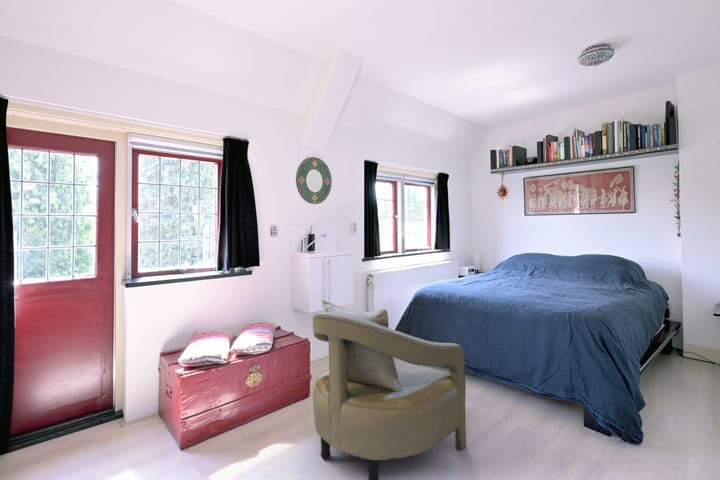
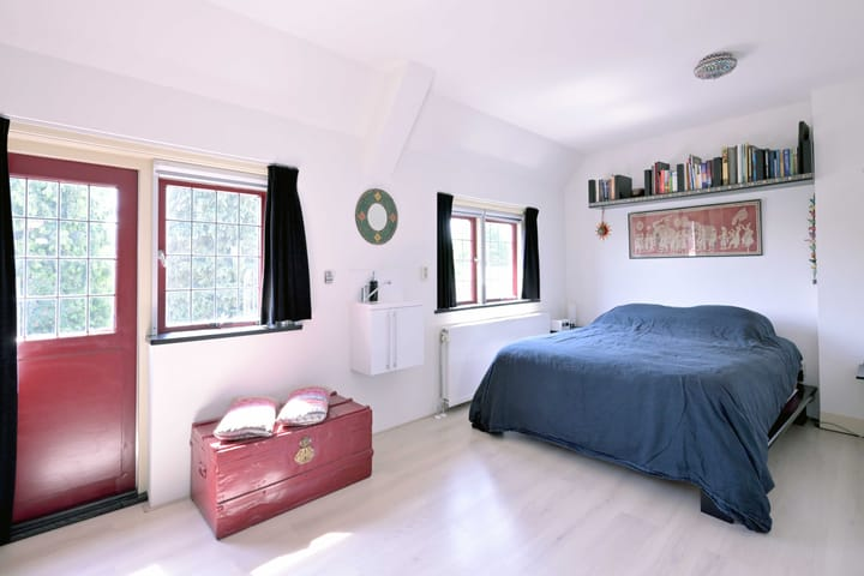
- armchair (378, 373)
